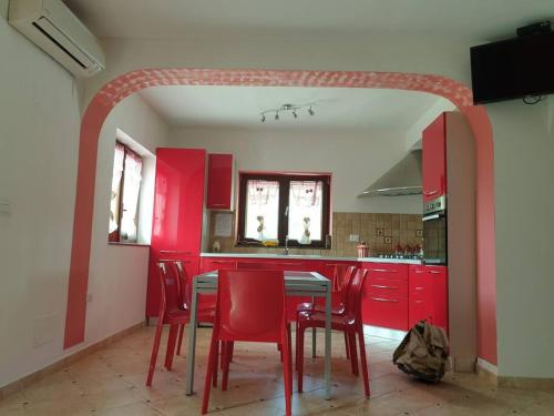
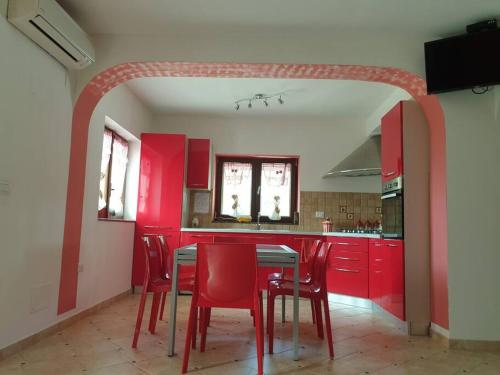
- backpack (420, 347)
